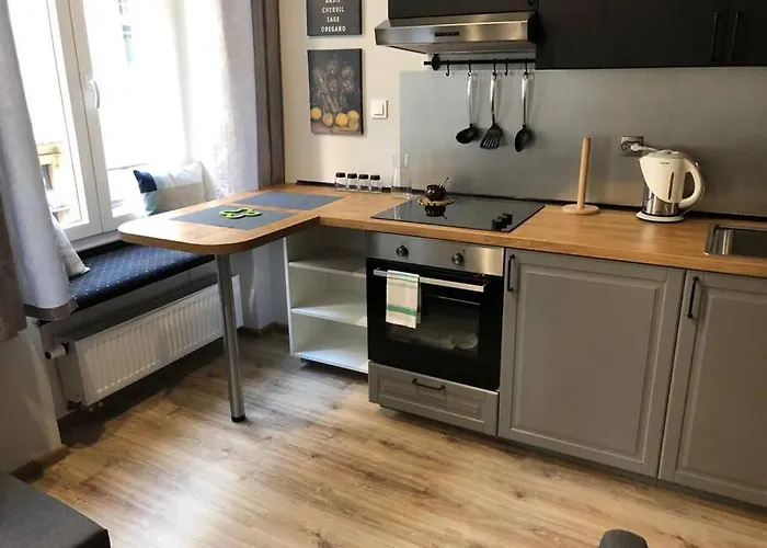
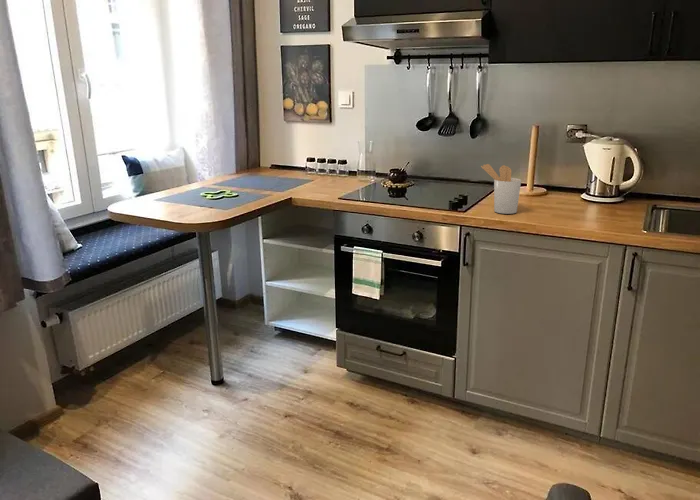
+ utensil holder (500, 187)
